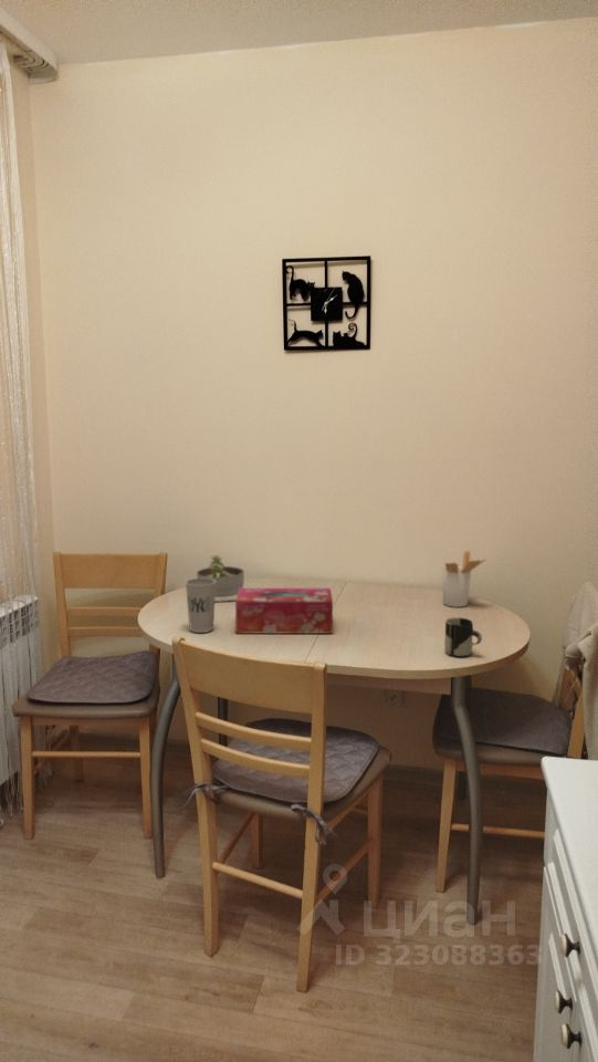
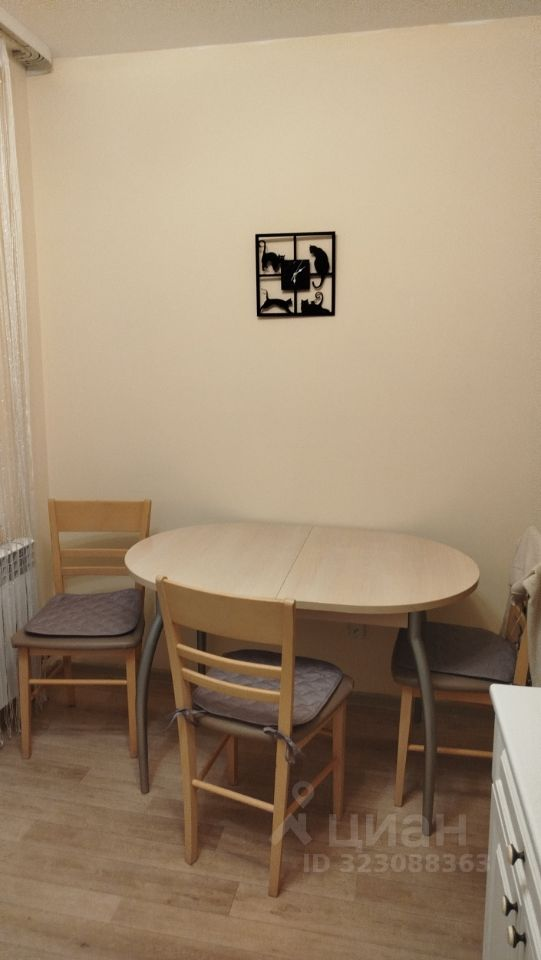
- cup (200, 605)
- succulent planter (220, 574)
- tissue box (284, 610)
- cup (463, 637)
- utensil holder (462, 580)
